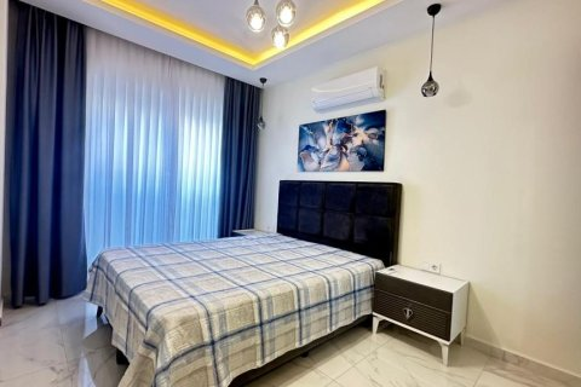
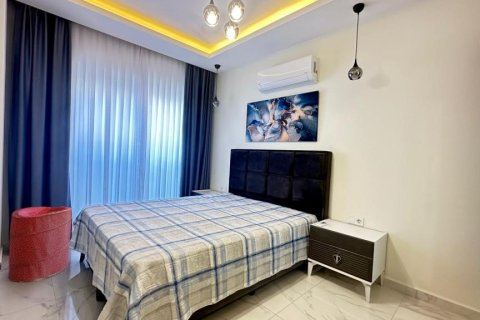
+ laundry hamper (42, 238)
